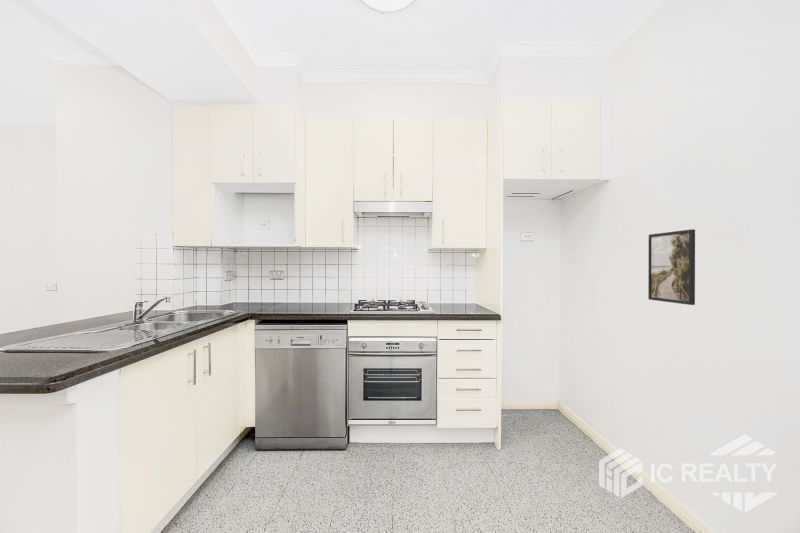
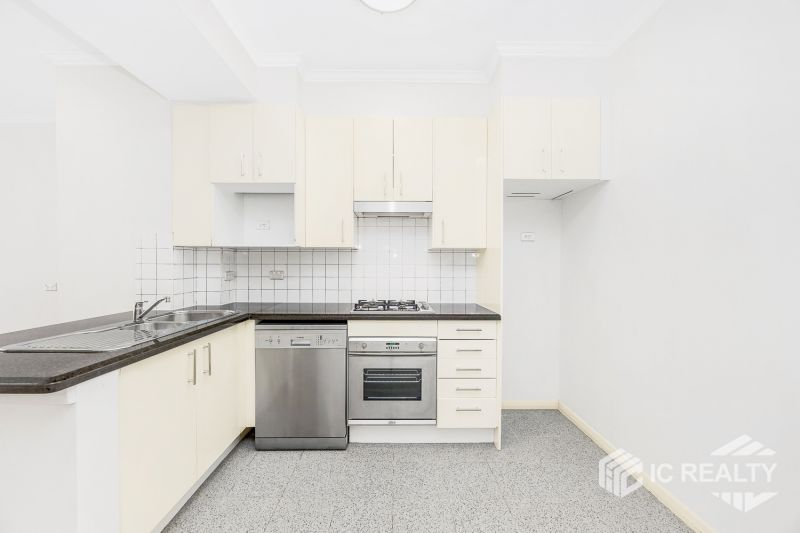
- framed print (669, 267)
